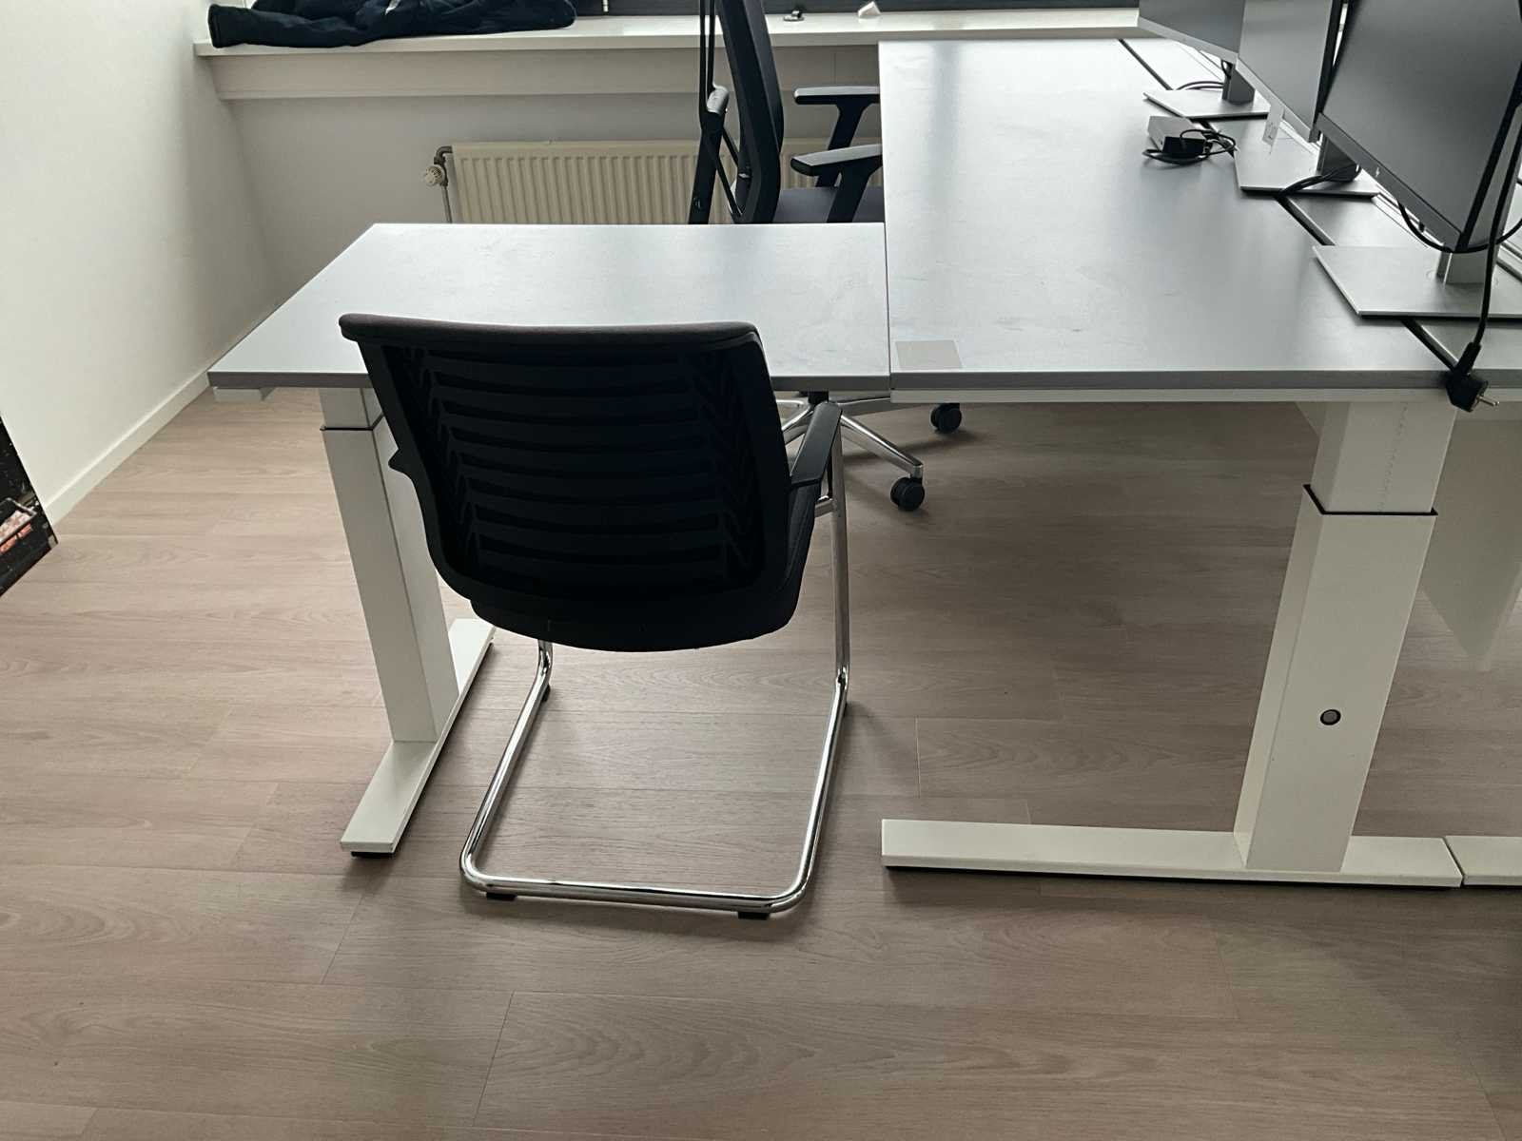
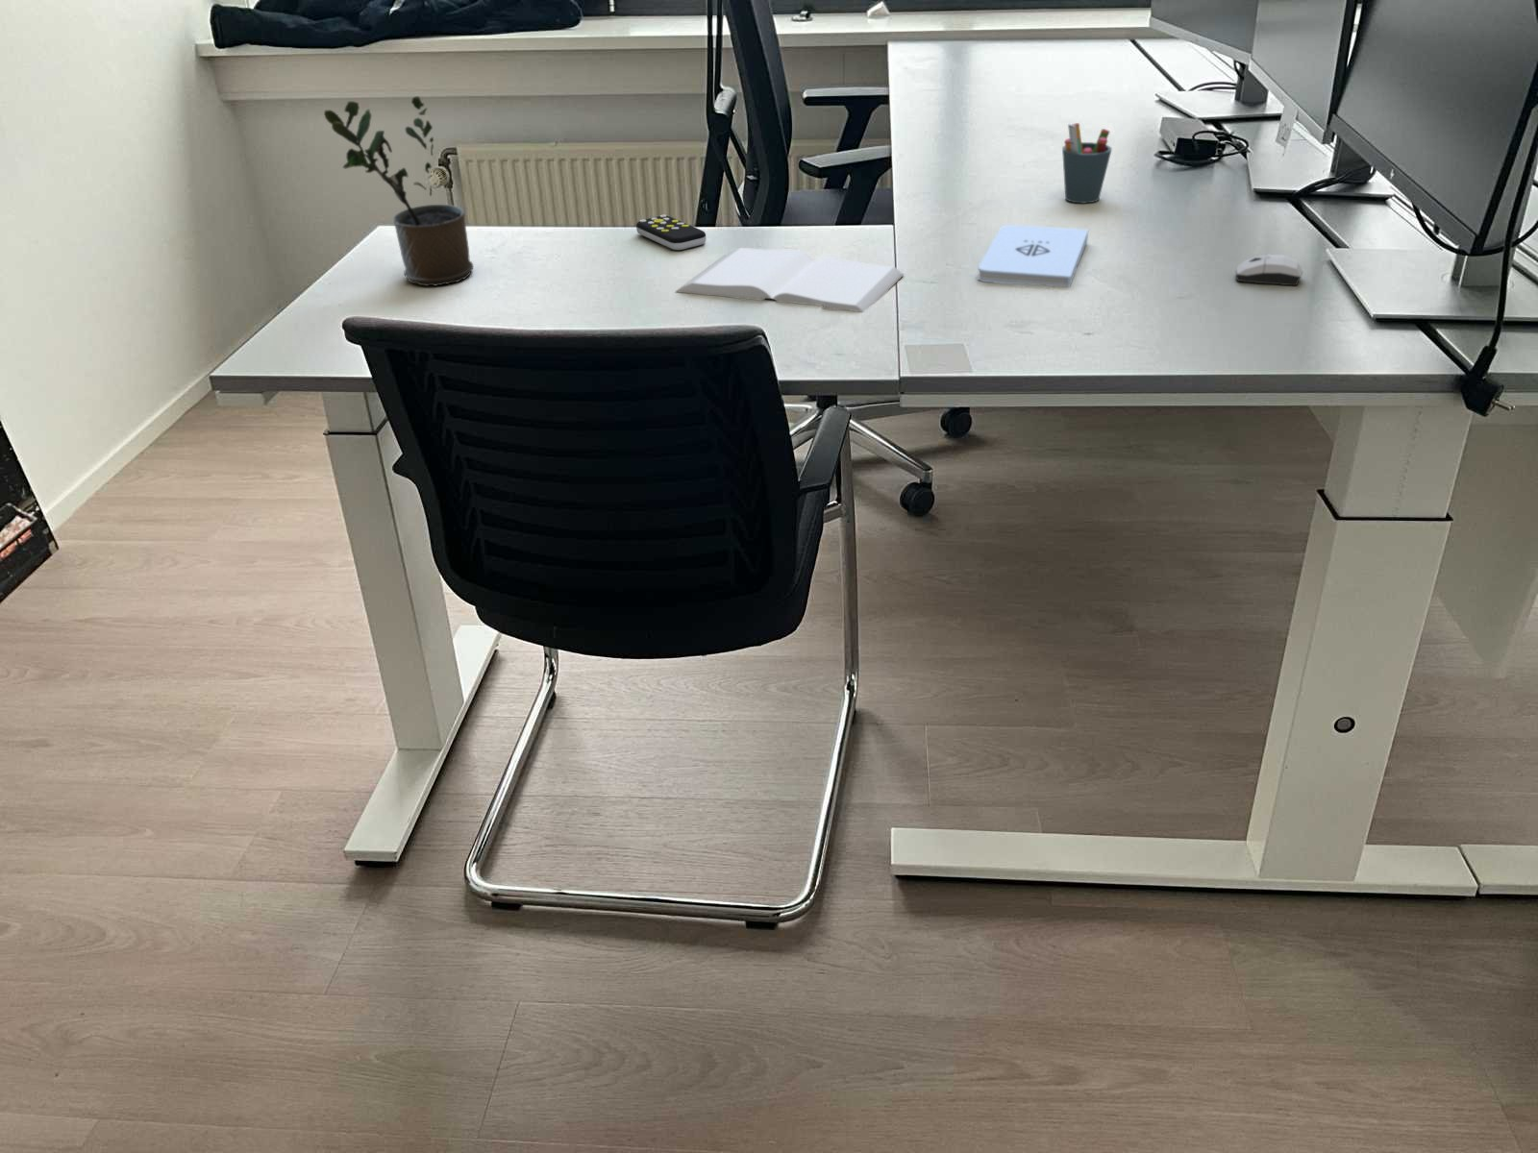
+ potted plant (404, 191)
+ computer mouse (1269, 268)
+ pen holder (1085, 160)
+ book (790, 276)
+ remote control (670, 231)
+ notepad (1033, 254)
